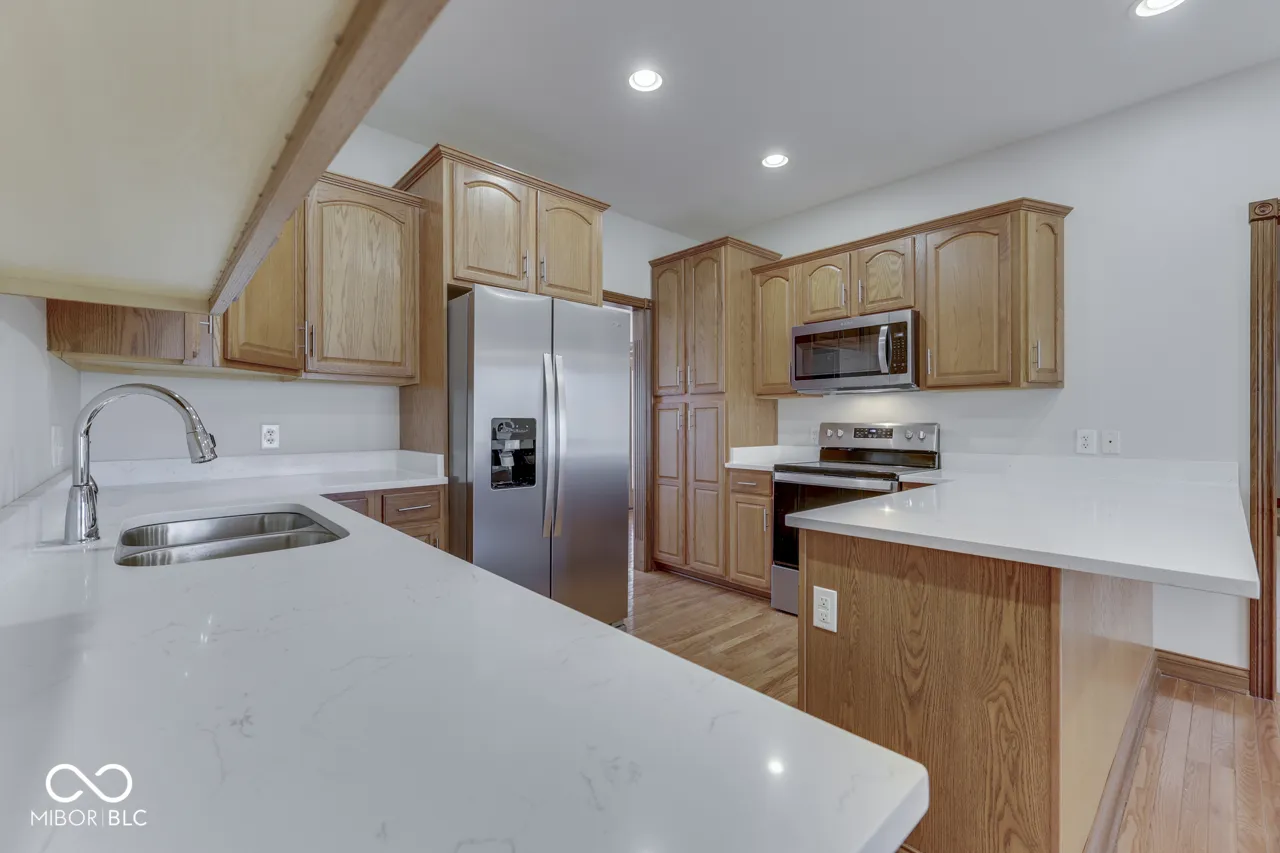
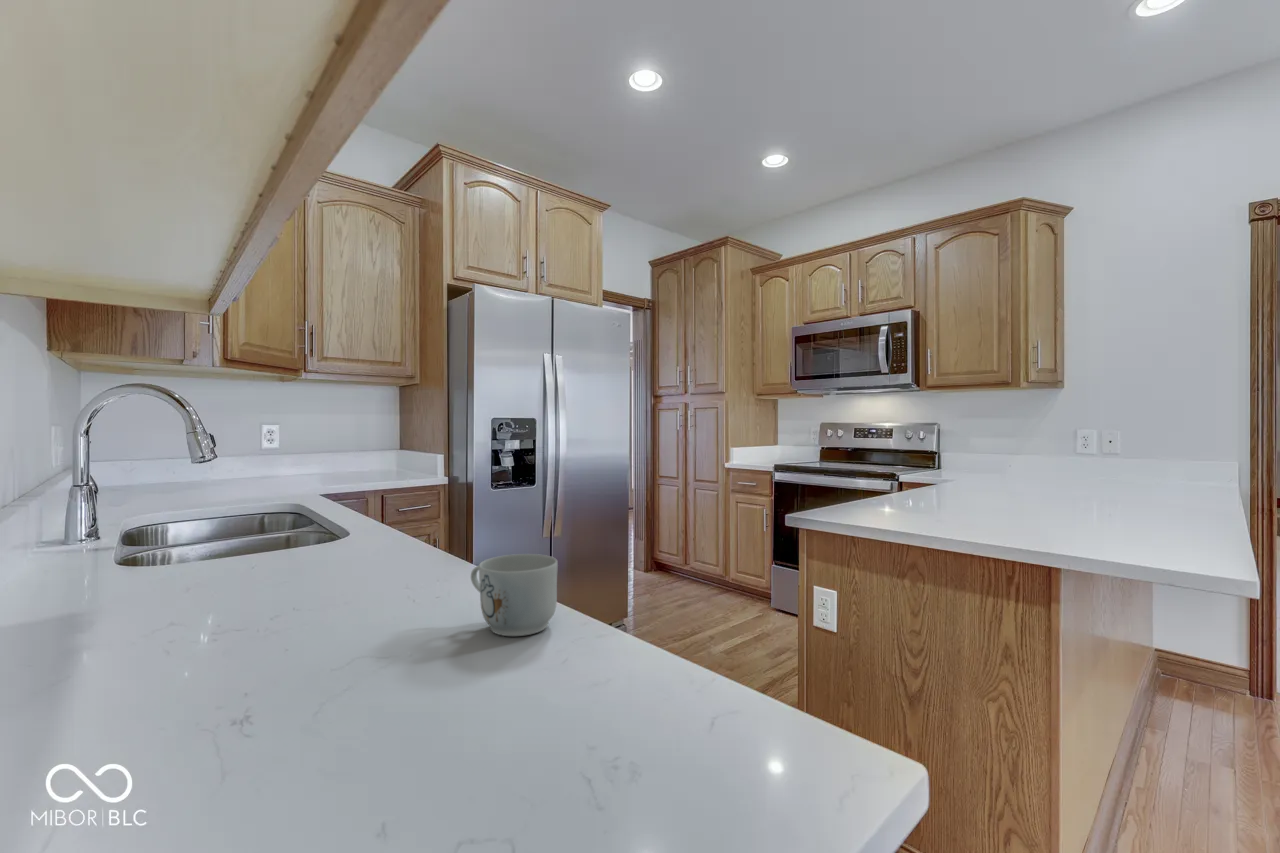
+ mug (510, 592)
